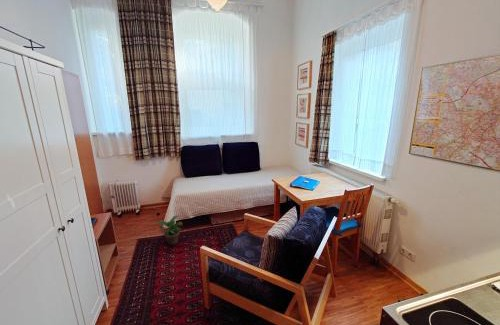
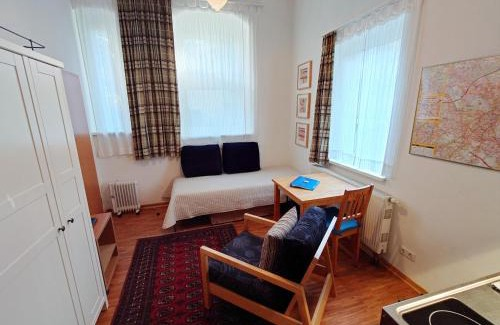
- potted plant (169, 231)
